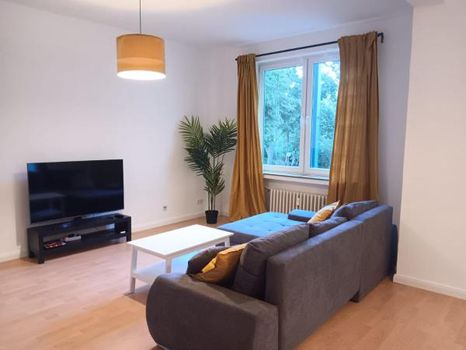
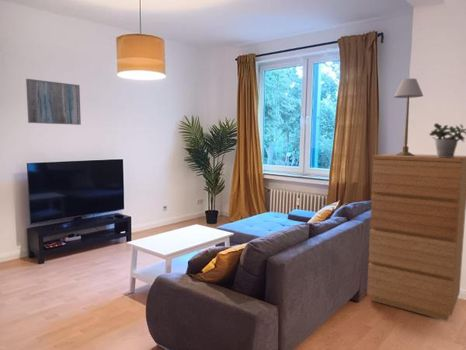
+ wall art (54, 103)
+ dresser (417, 229)
+ potted plant (447, 140)
+ table lamp (407, 117)
